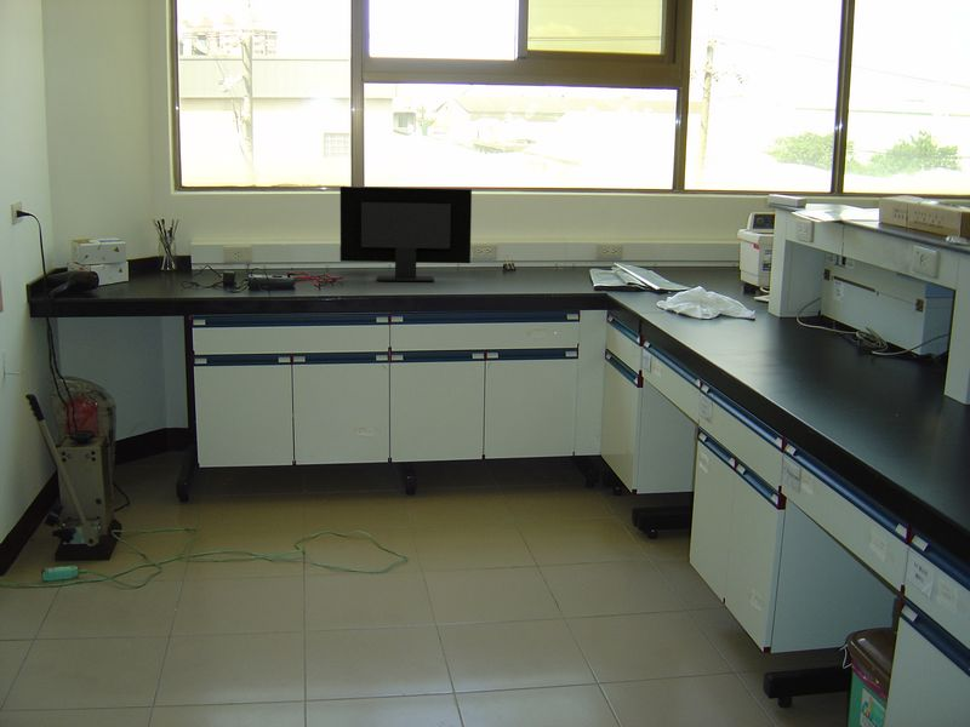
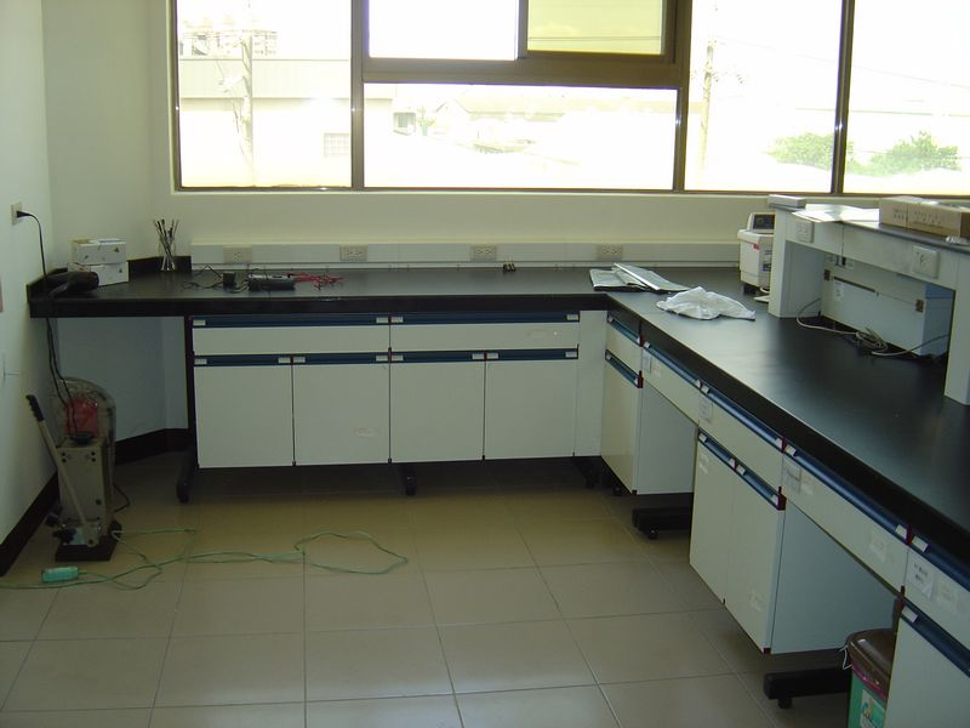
- computer monitor (405, 234)
